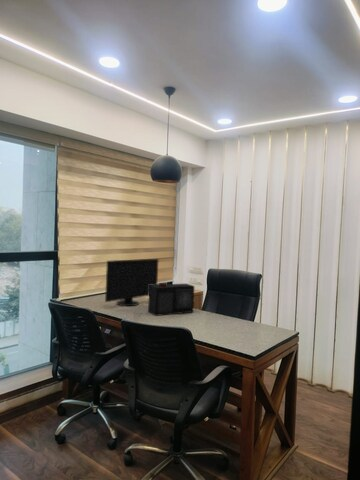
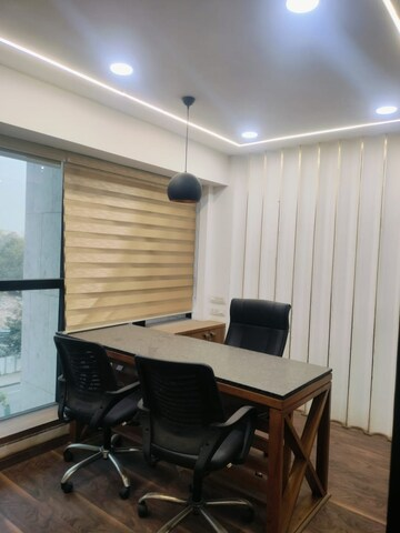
- computer monitor (128, 281)
- speaker (172, 297)
